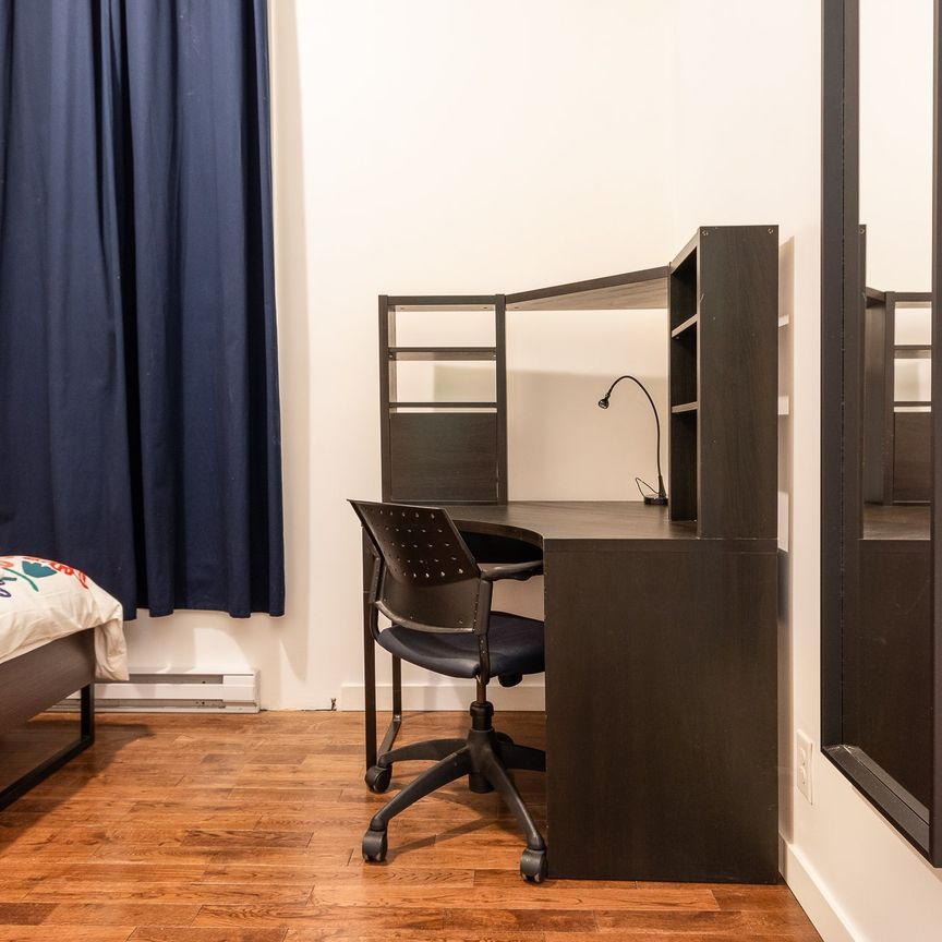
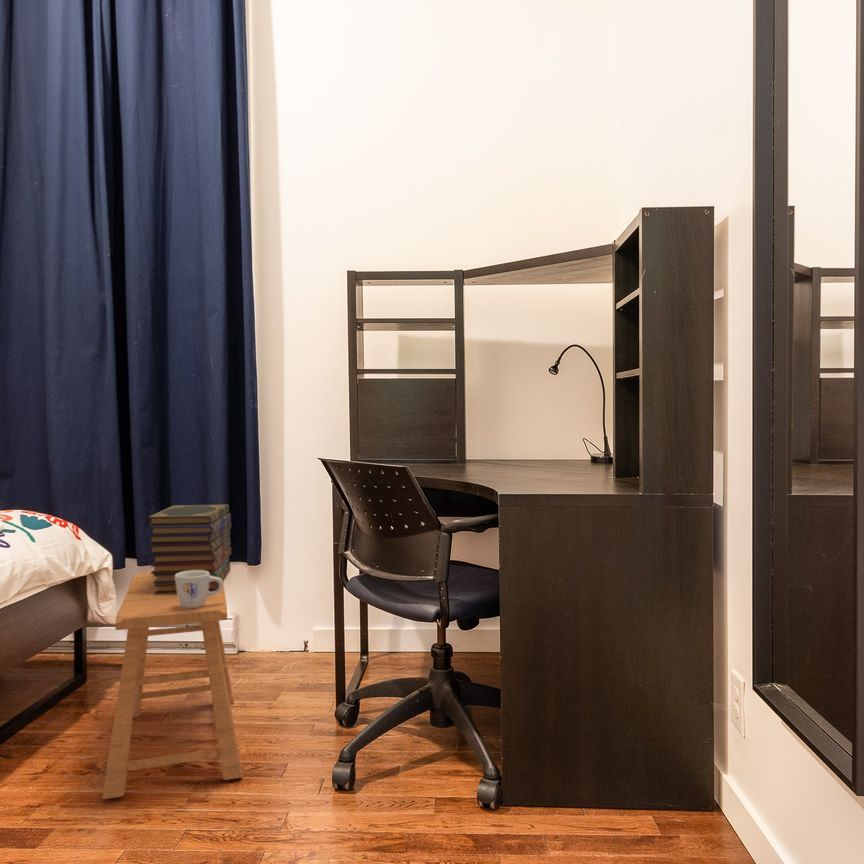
+ mug (199, 589)
+ stool (176, 673)
+ book stack (192, 545)
